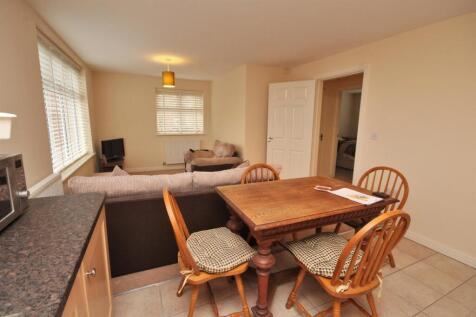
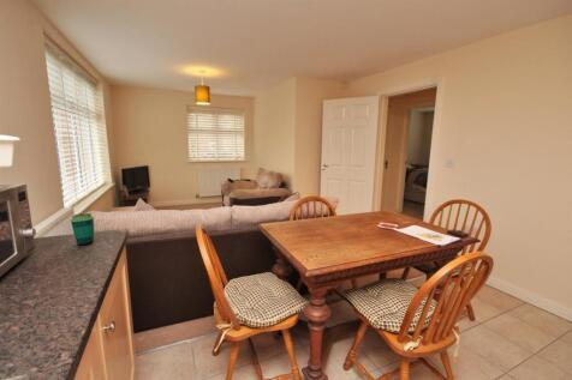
+ cup (83, 229)
